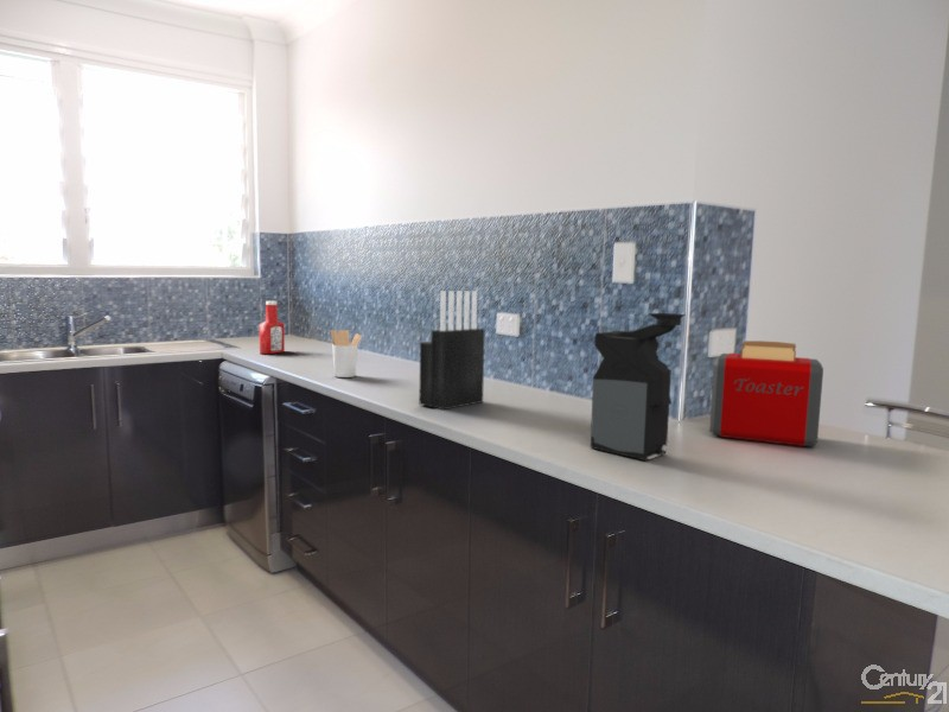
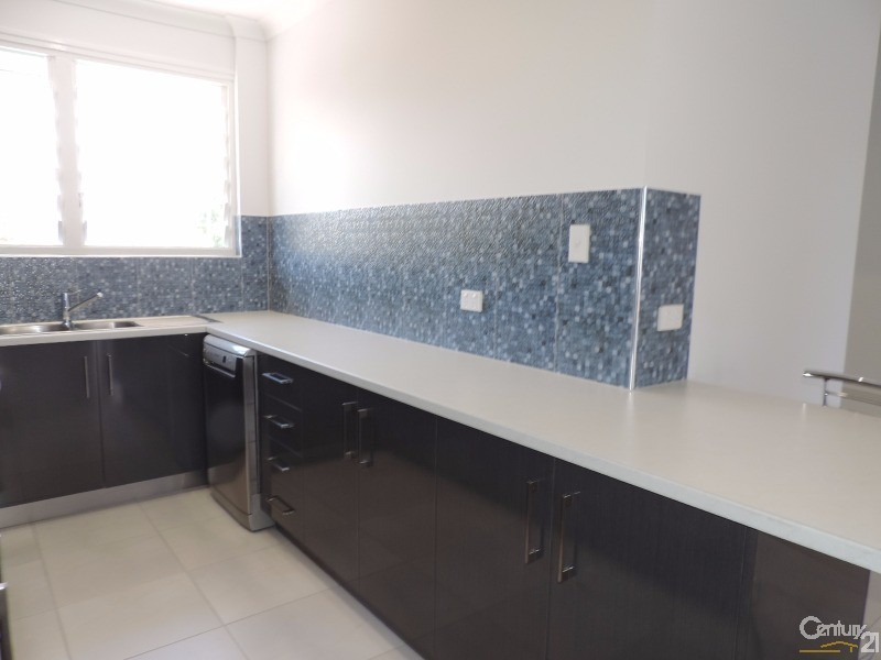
- knife block (450, 347)
- utensil holder (343, 351)
- soap bottle (272, 326)
- coffee maker (635, 382)
- toaster (764, 389)
